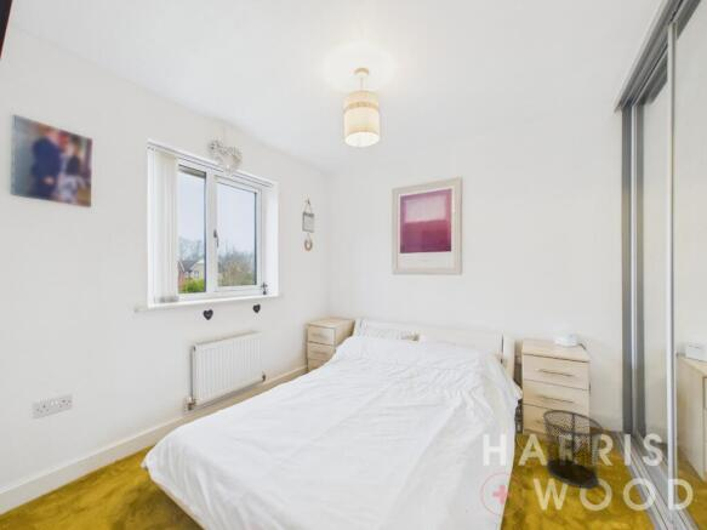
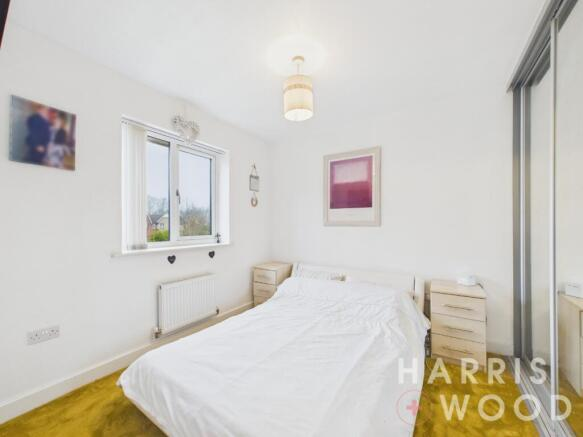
- waste bin (571, 446)
